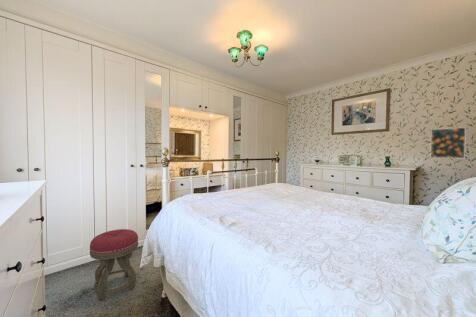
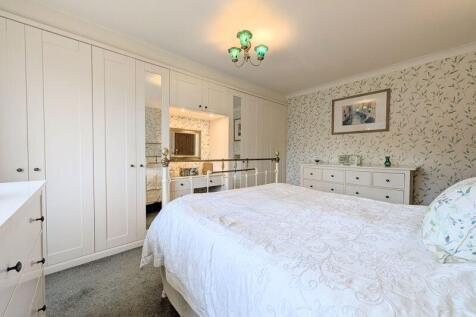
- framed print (447, 143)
- stool (114, 260)
